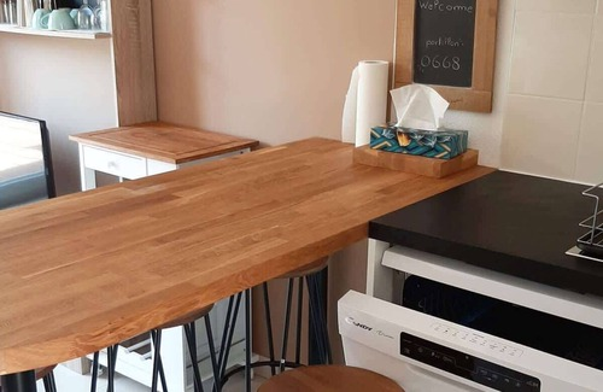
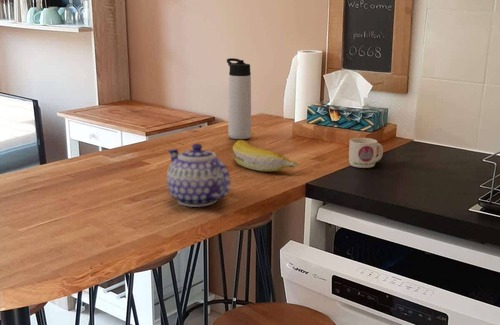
+ teapot (197, 172)
+ thermos bottle (237, 98)
+ banana (264, 155)
+ mug (367, 152)
